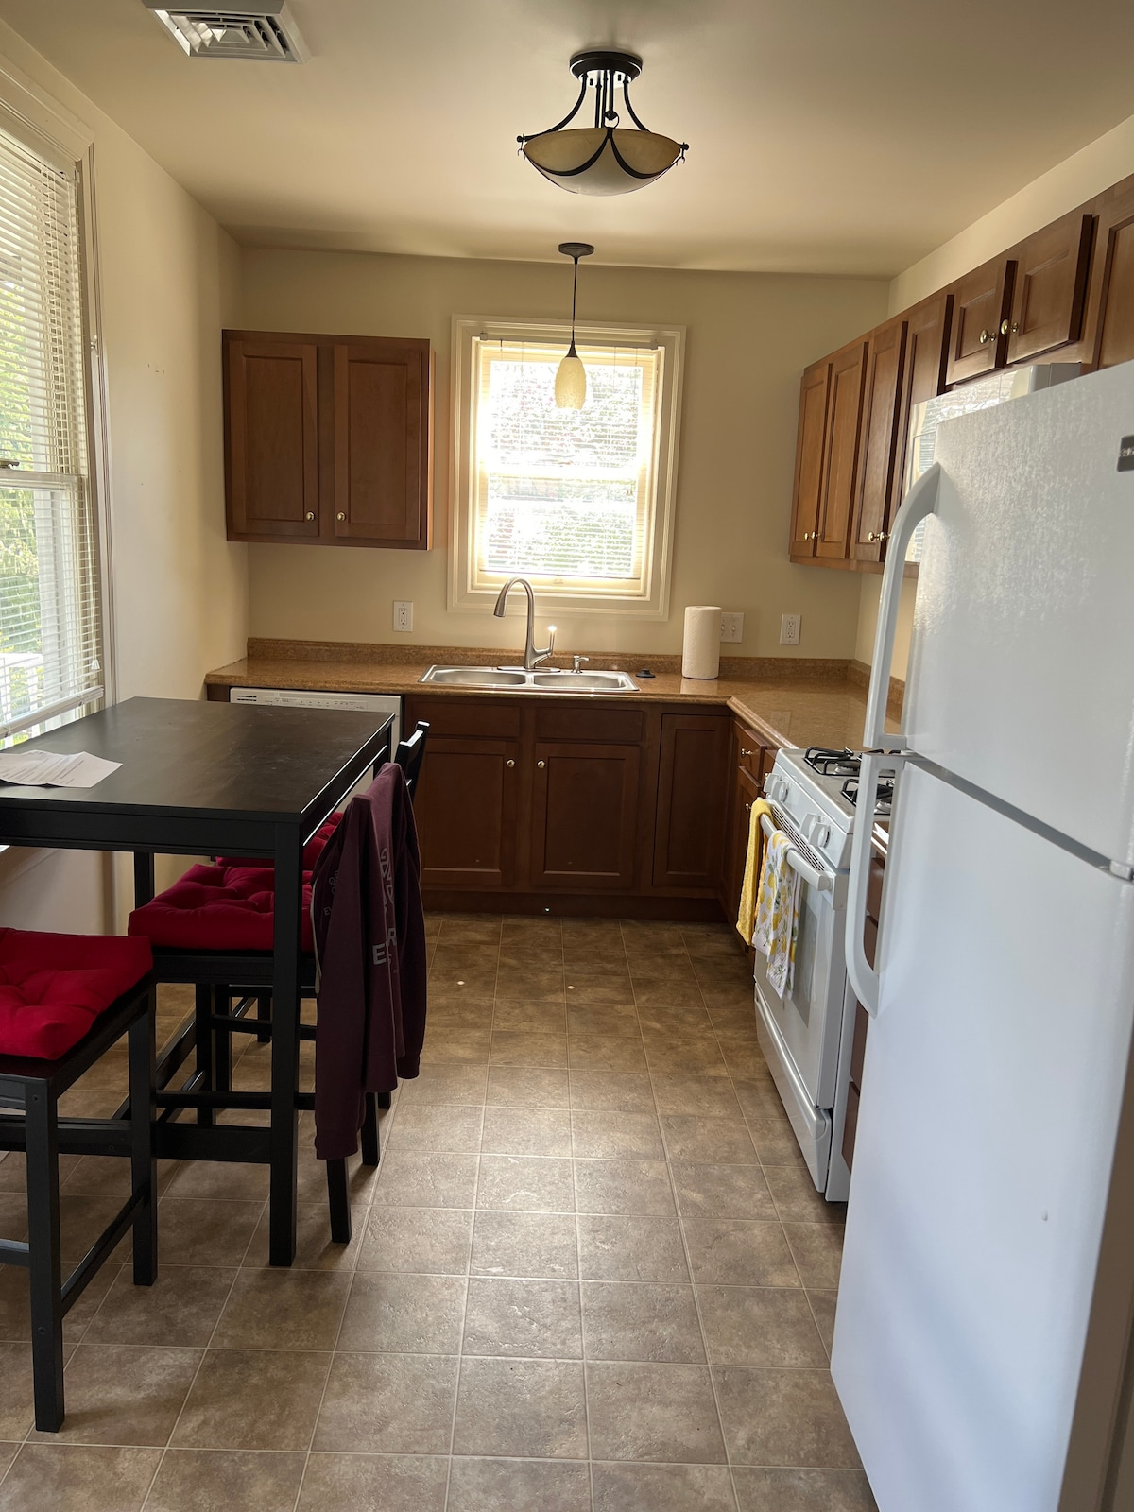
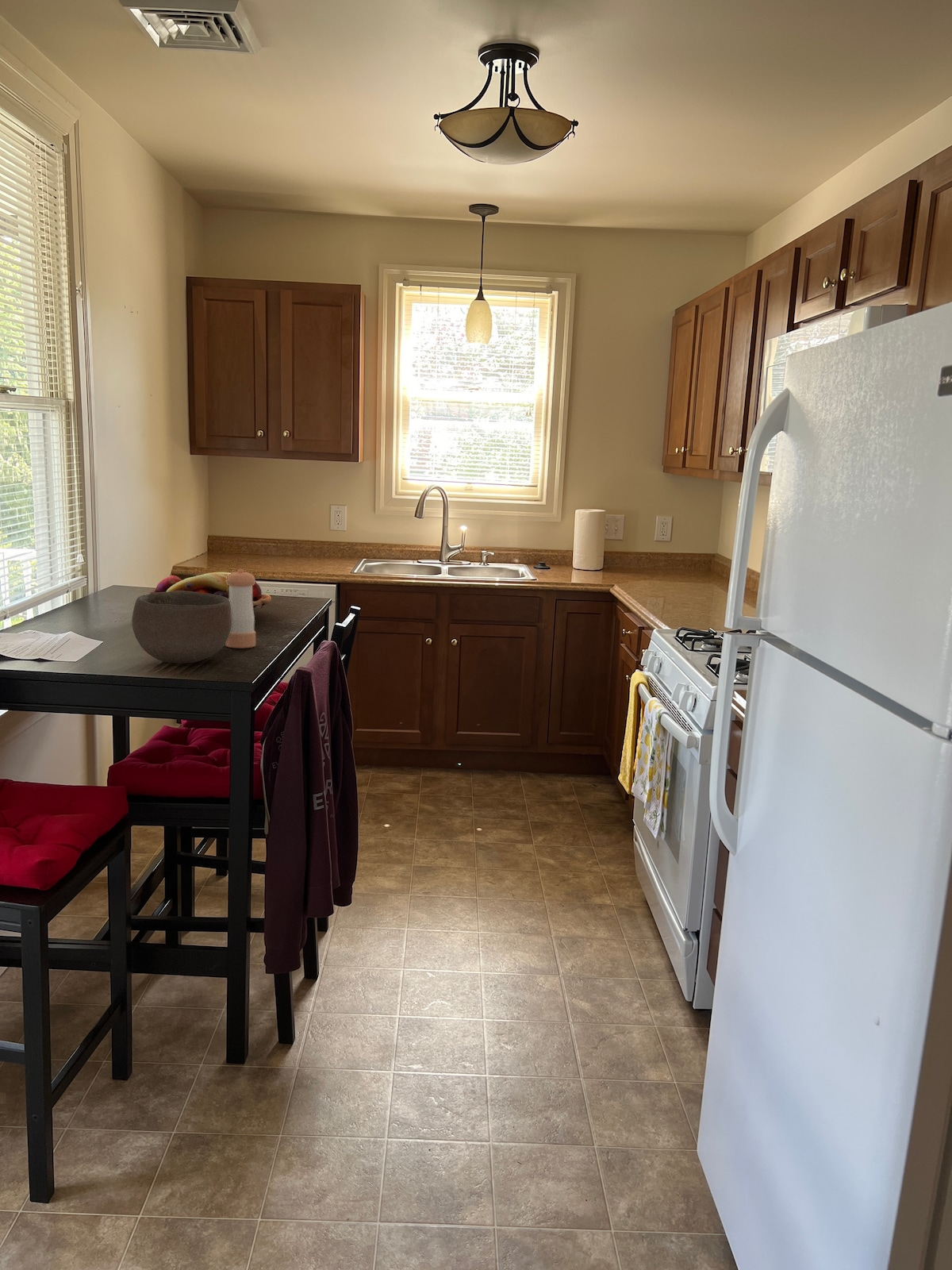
+ fruit basket (213, 594)
+ pepper shaker (240, 607)
+ bowl (182, 629)
